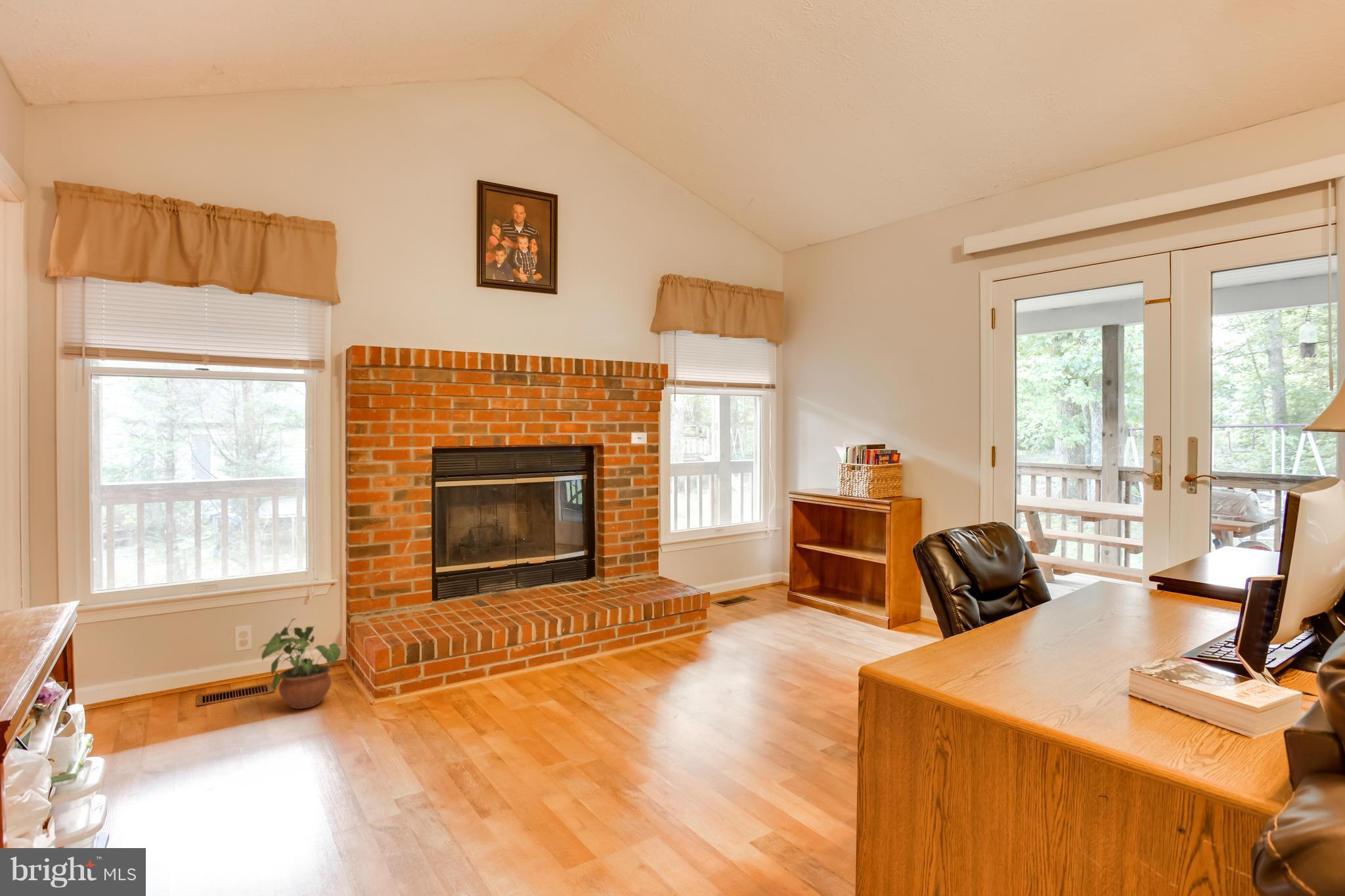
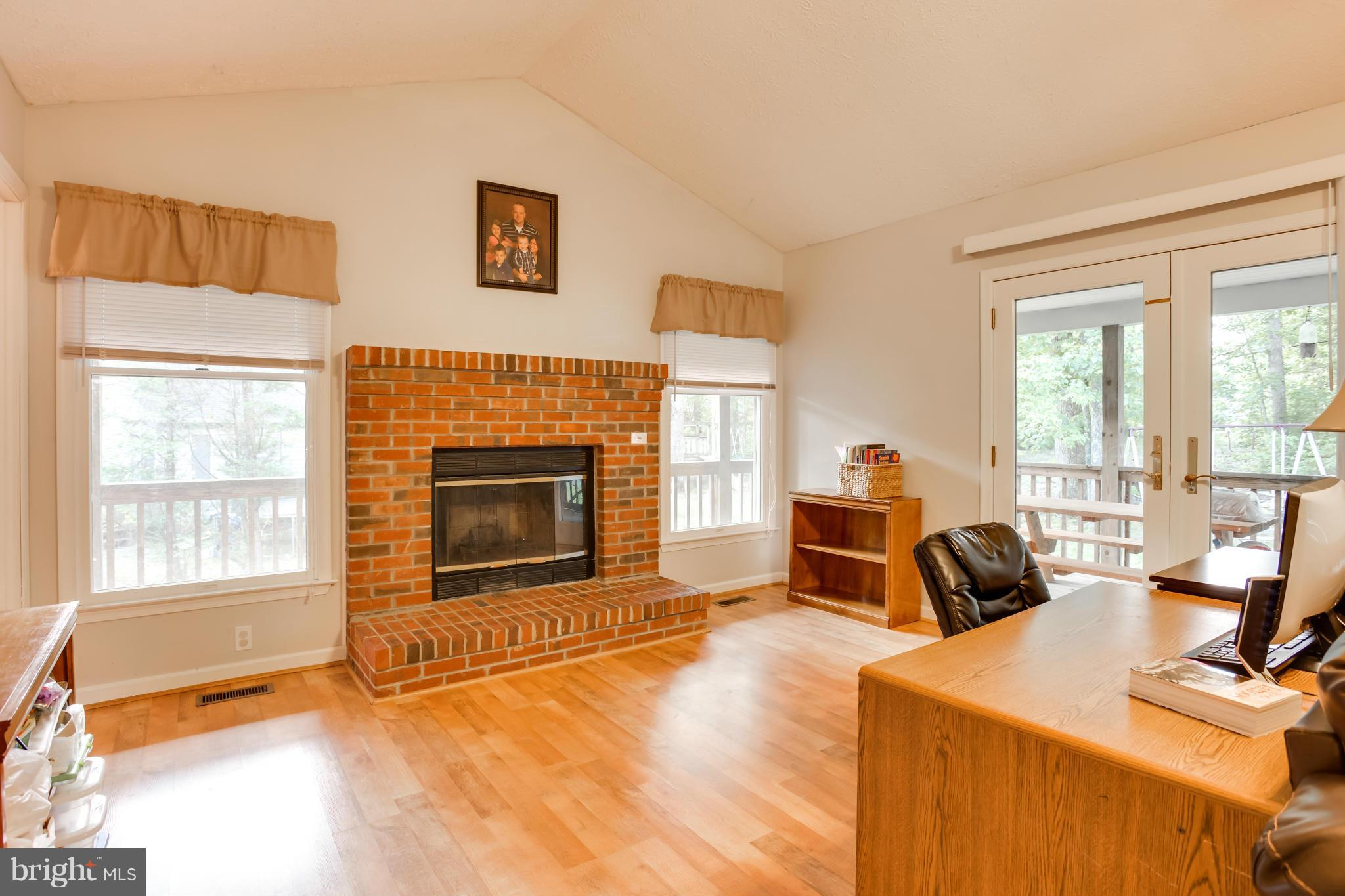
- potted plant (299, 661)
